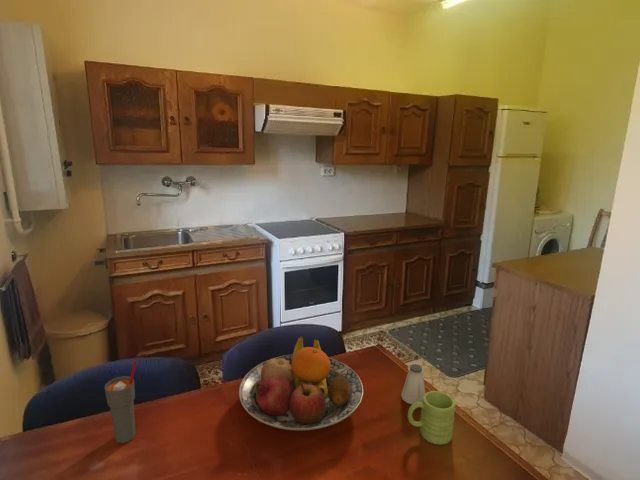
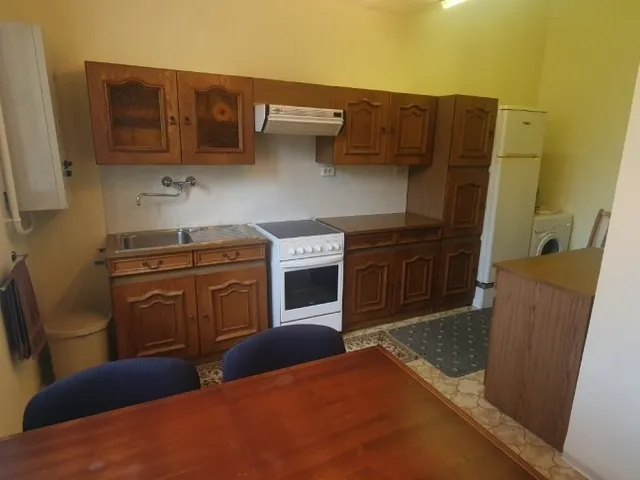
- mug (430, 417)
- cup (122, 401)
- fruit bowl (301, 381)
- saltshaker (414, 382)
